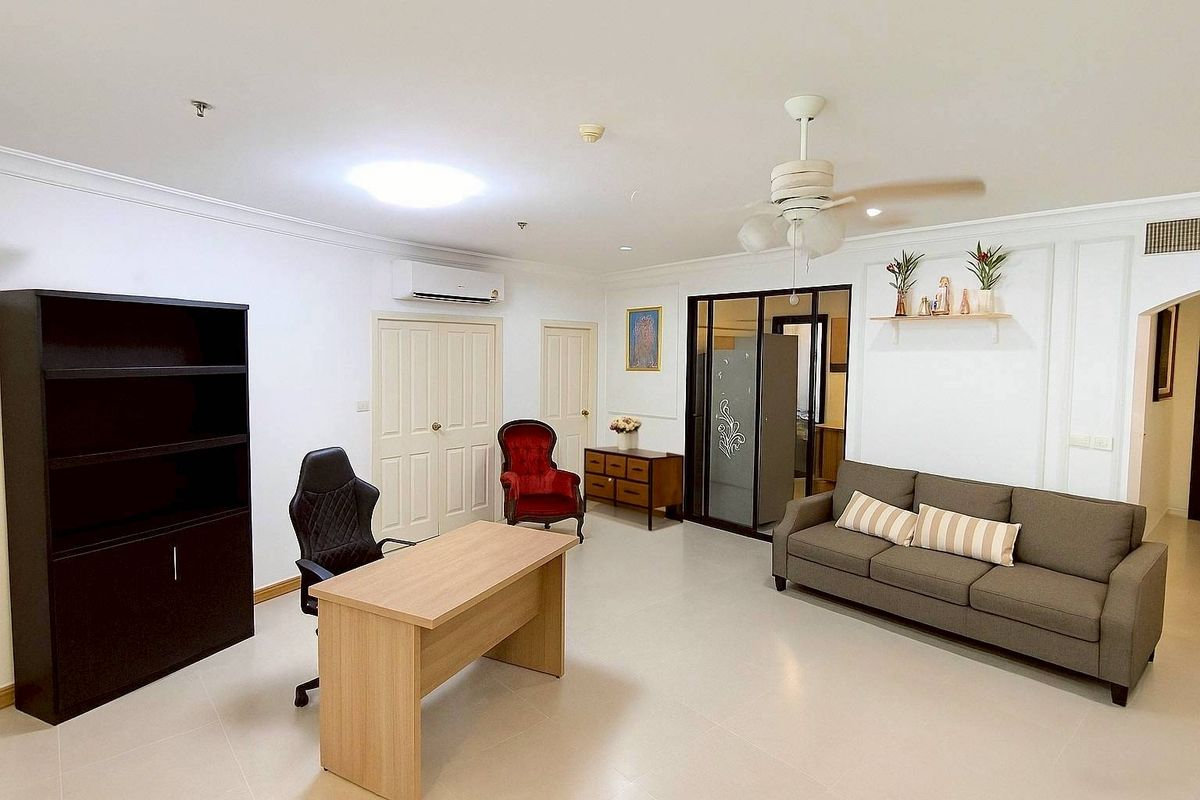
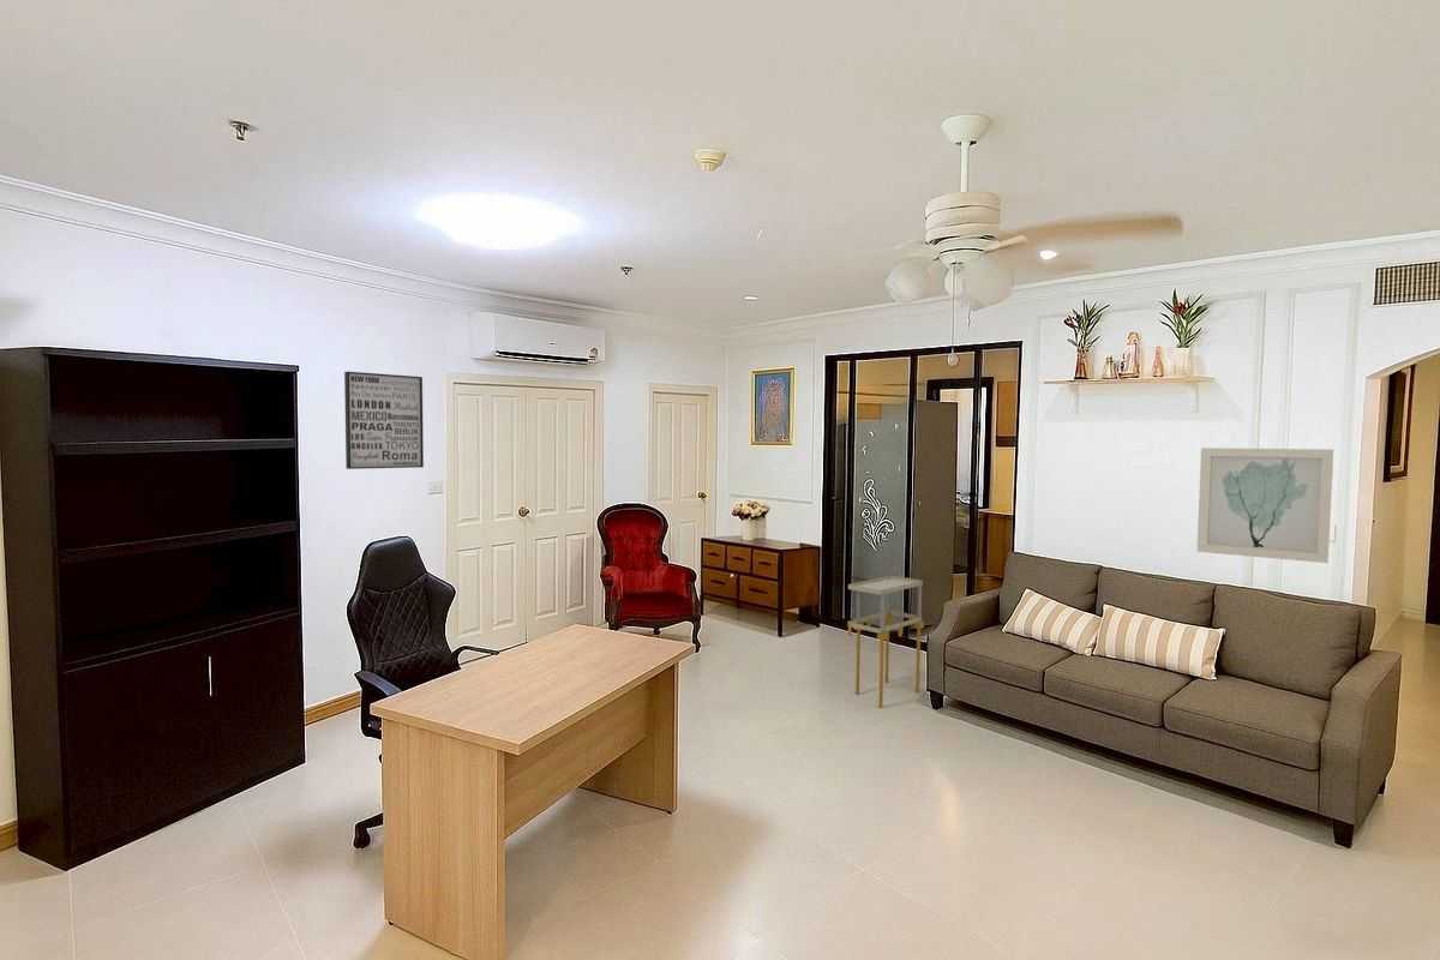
+ wall art (385, 421)
+ shelving unit (884, 638)
+ wall art (1261, 503)
